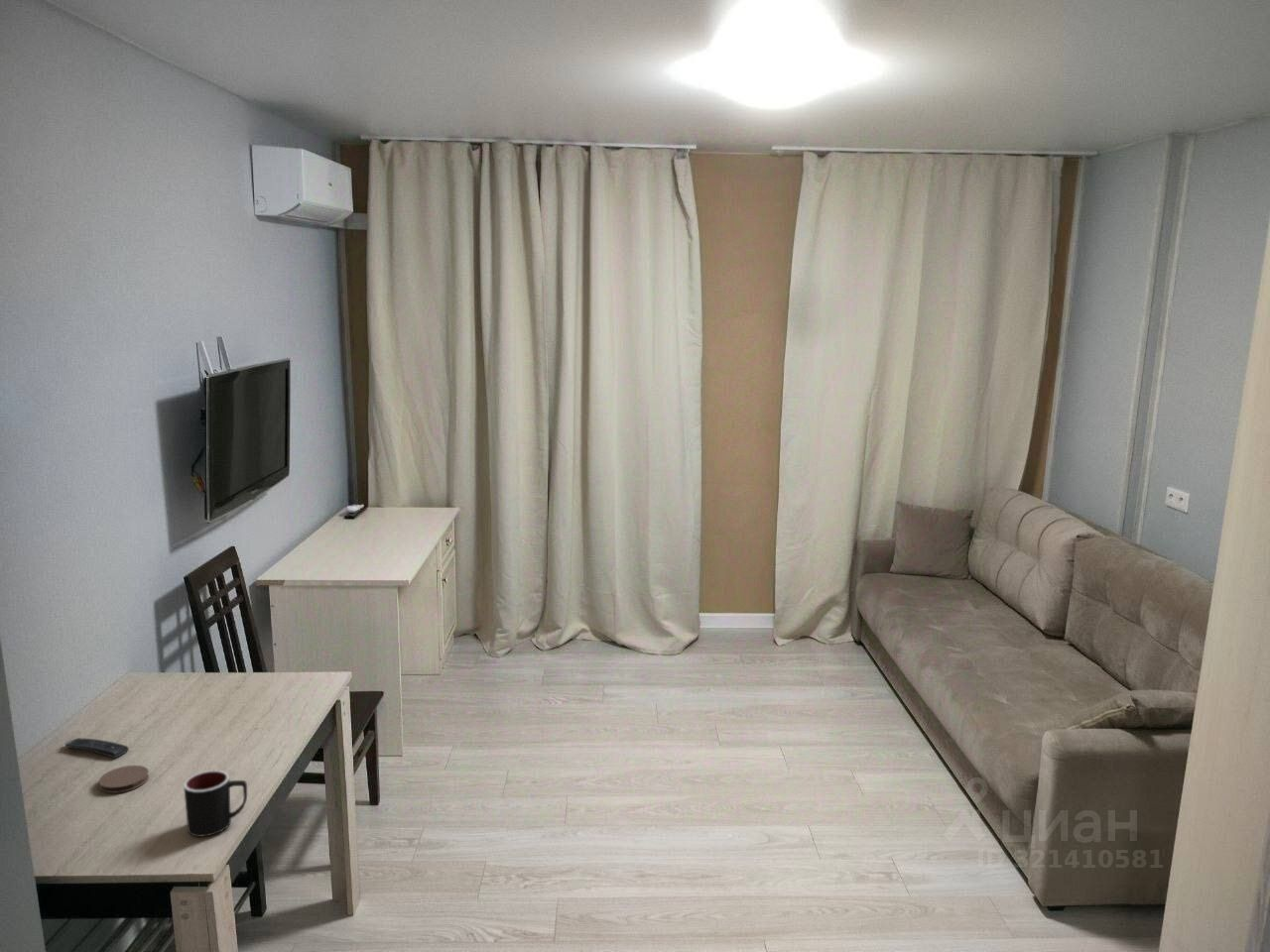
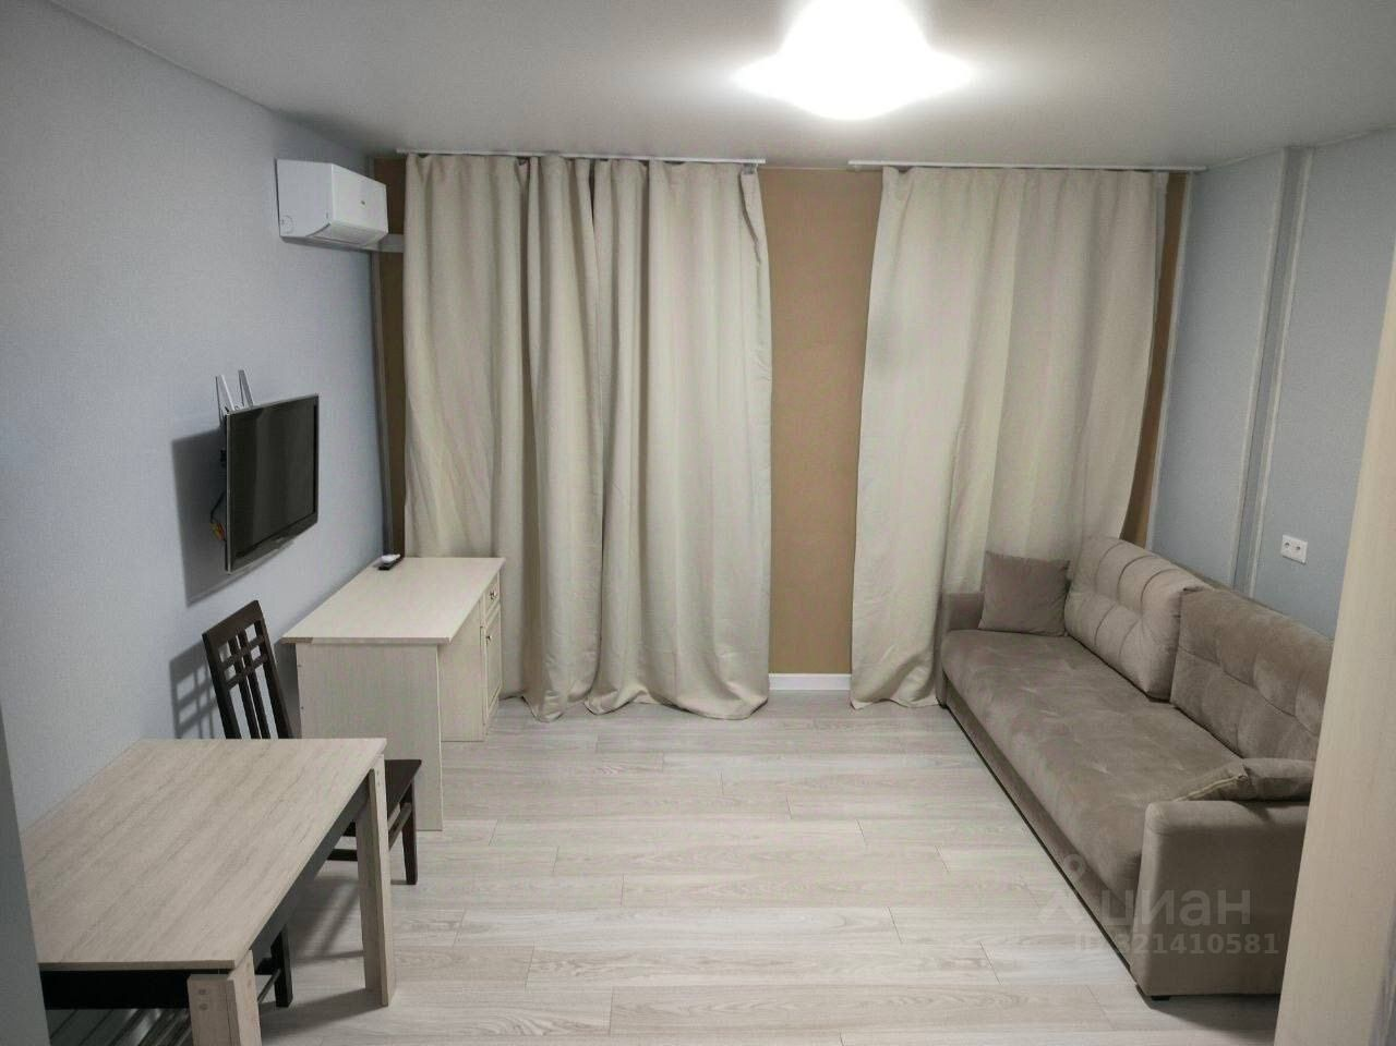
- remote control (94, 747)
- coaster (124, 778)
- mug (216, 802)
